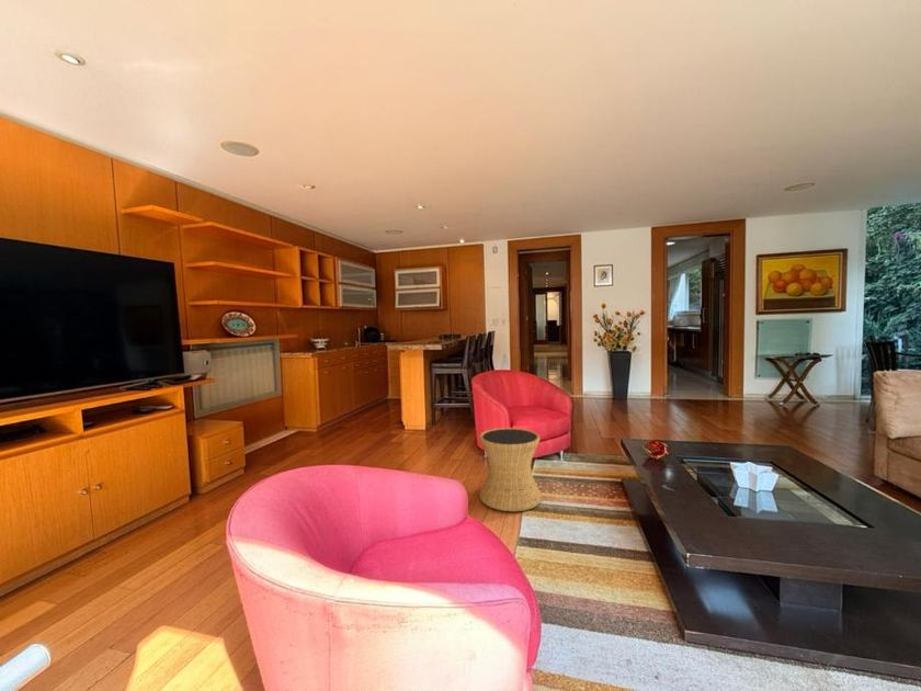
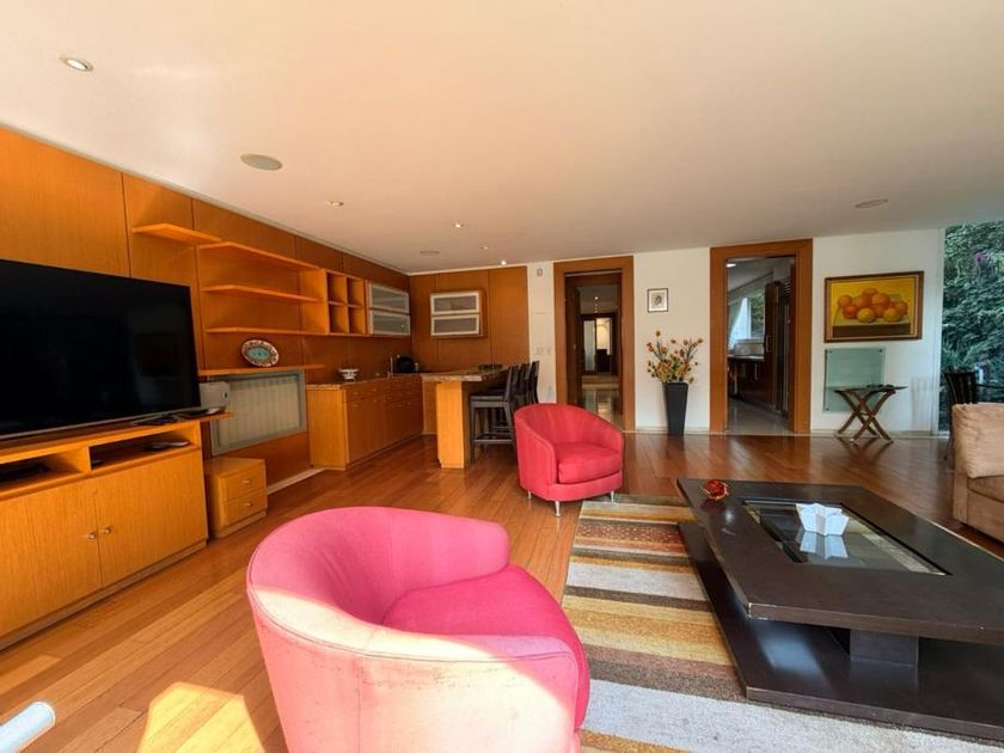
- side table (509, 466)
